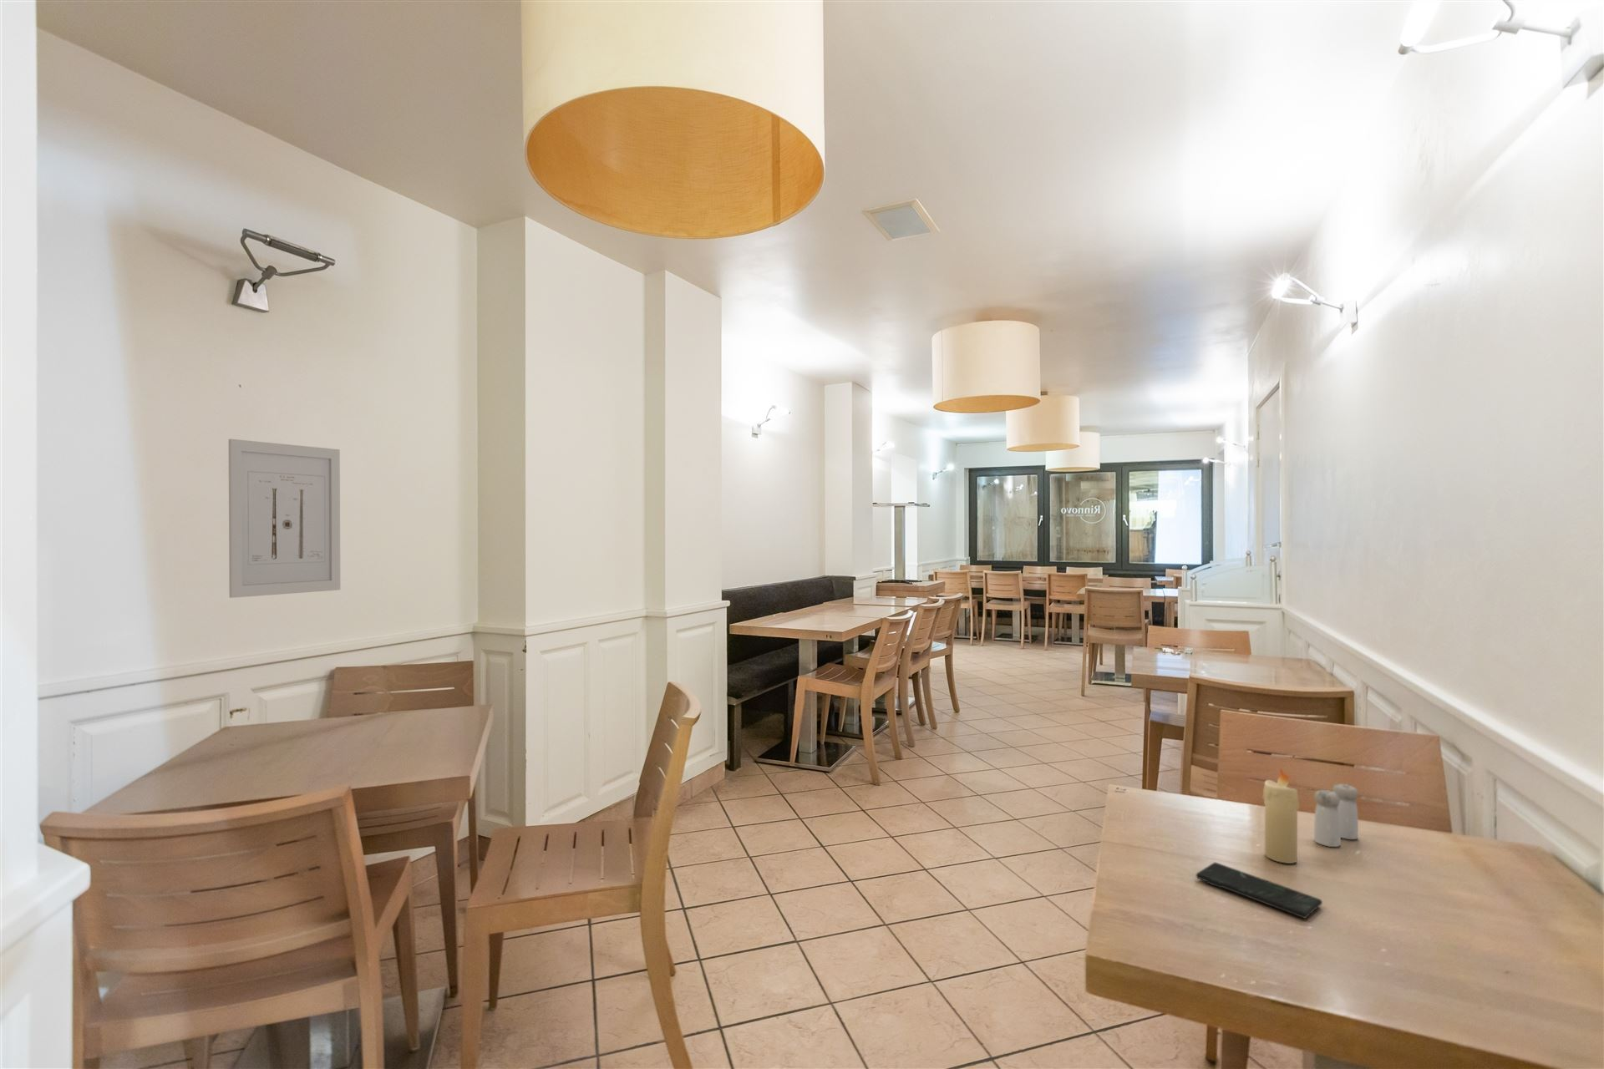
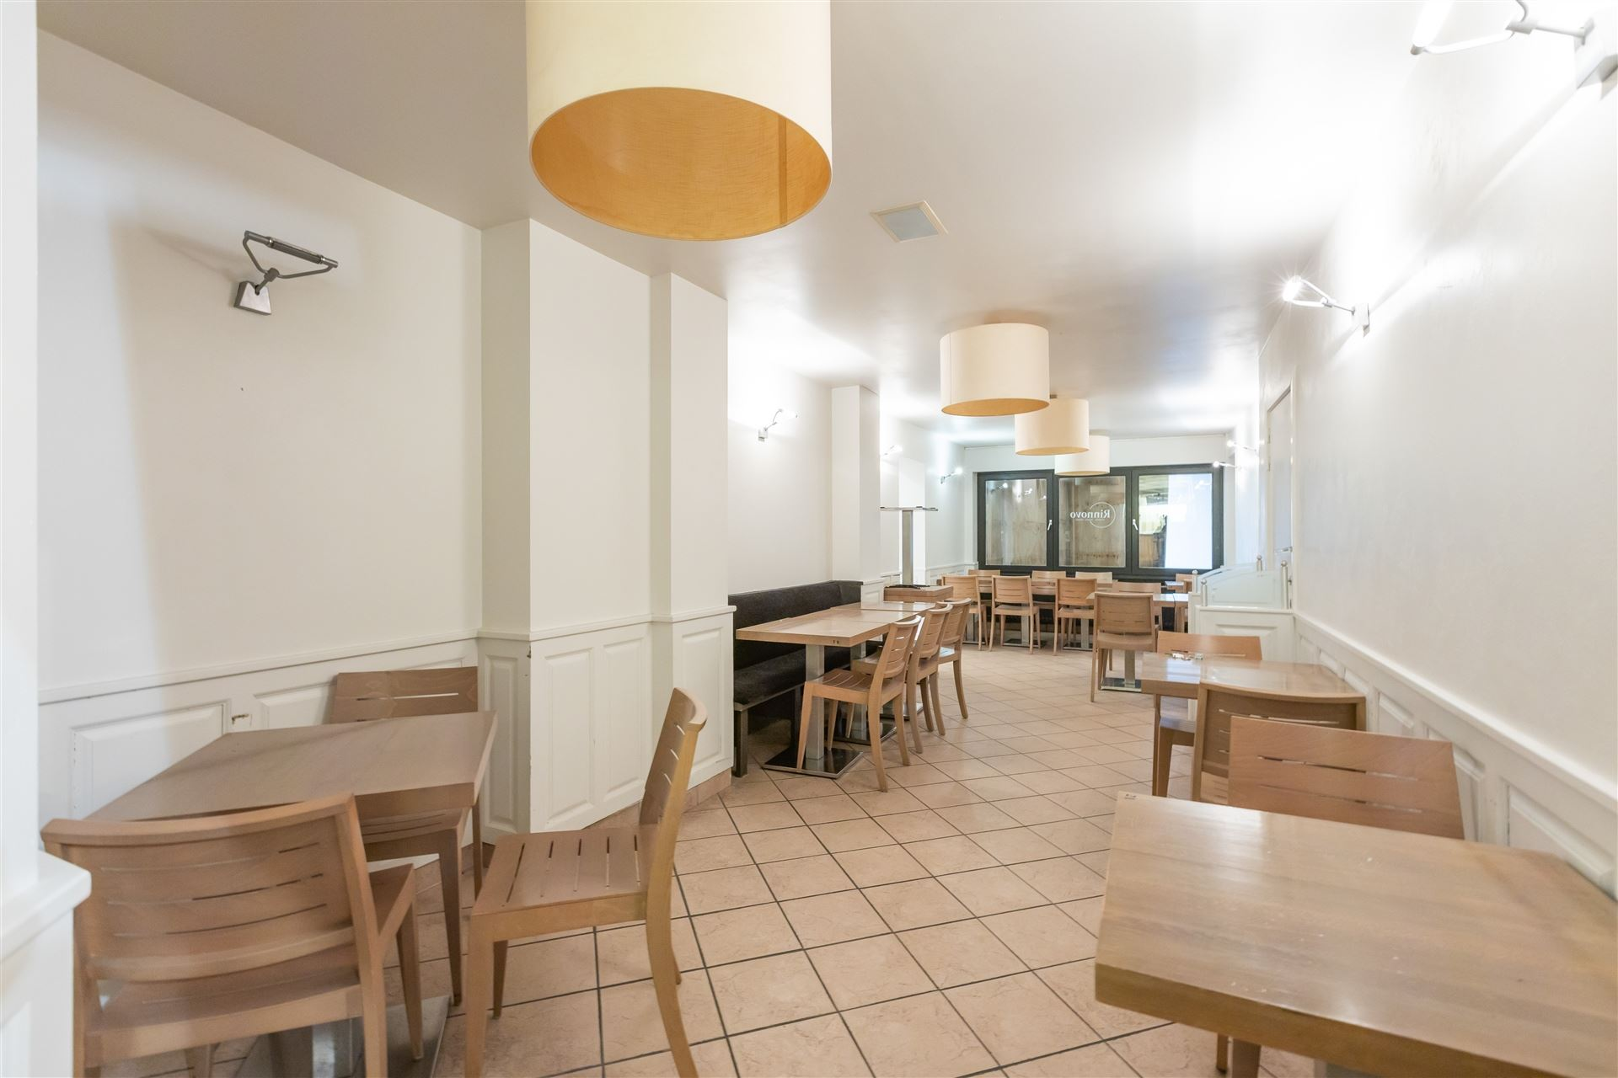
- salt and pepper shaker (1335, 814)
- candle (1279, 812)
- wall art (288, 519)
- smartphone (1257, 888)
